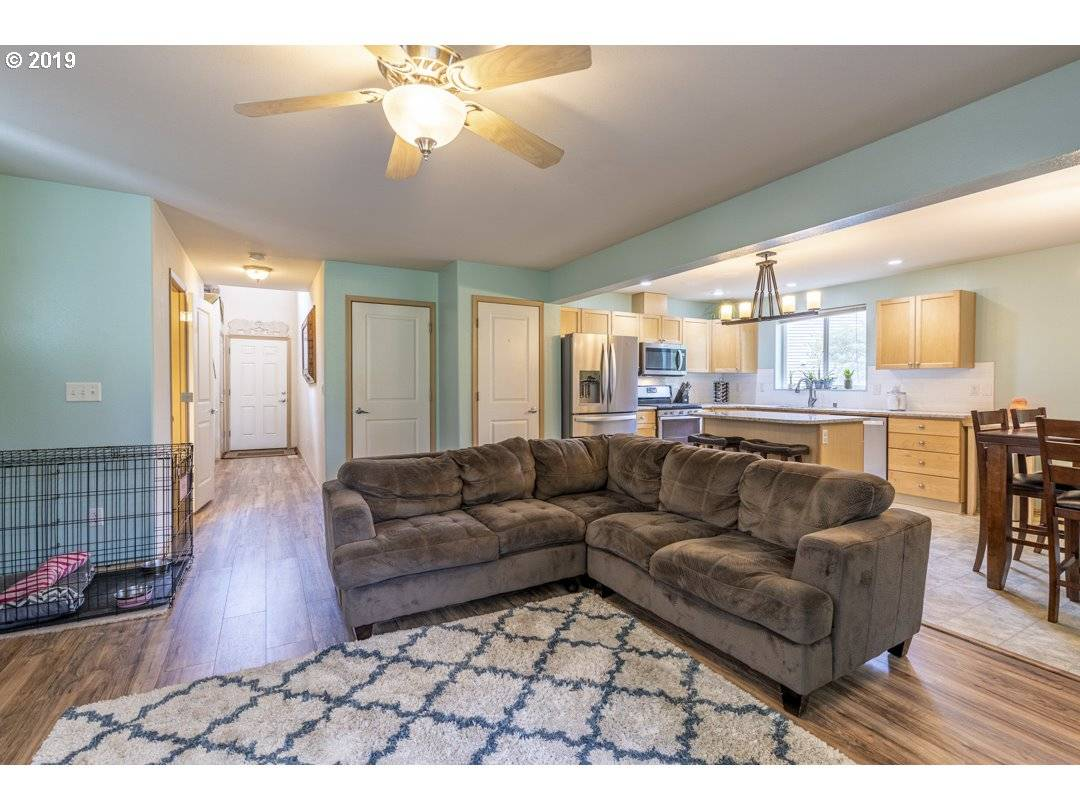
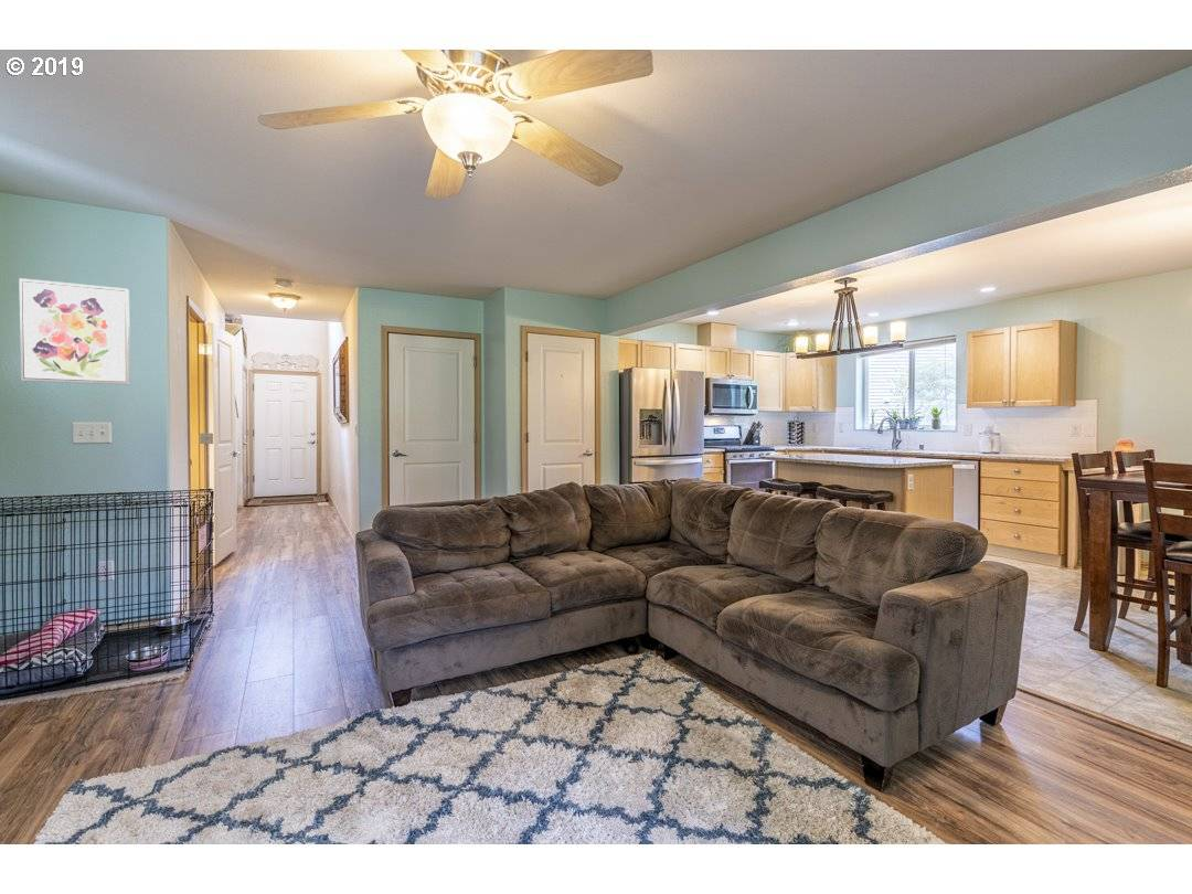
+ wall art (76, 333)
